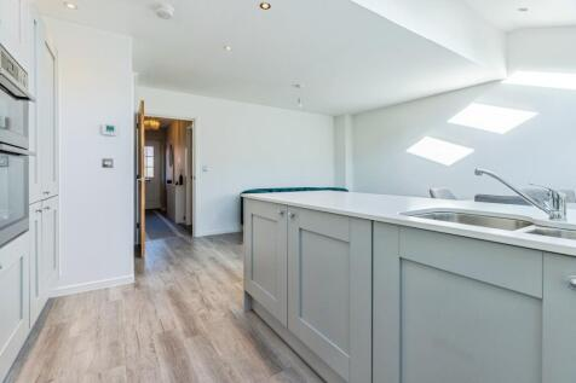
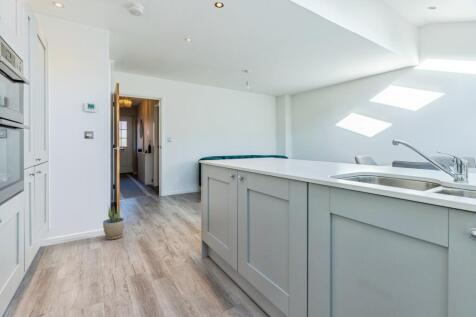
+ potted plant (113, 219)
